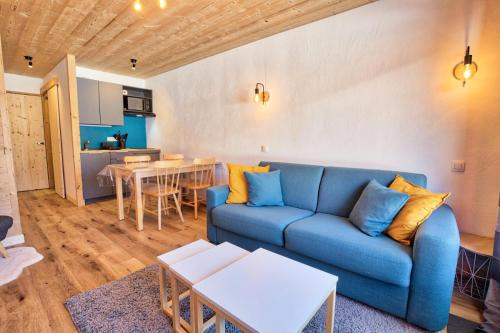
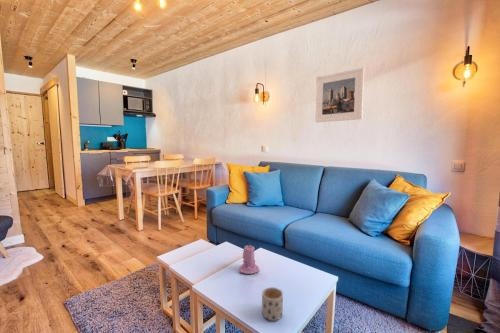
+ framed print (338, 97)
+ candle (249, 256)
+ mug (274, 301)
